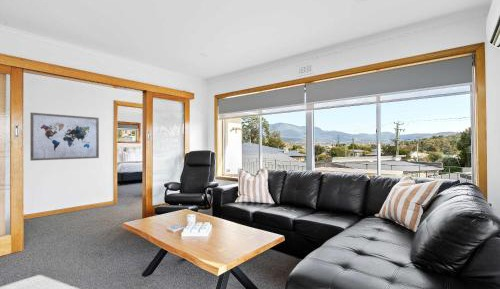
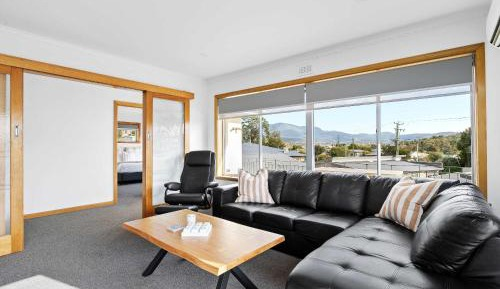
- wall art (67, 137)
